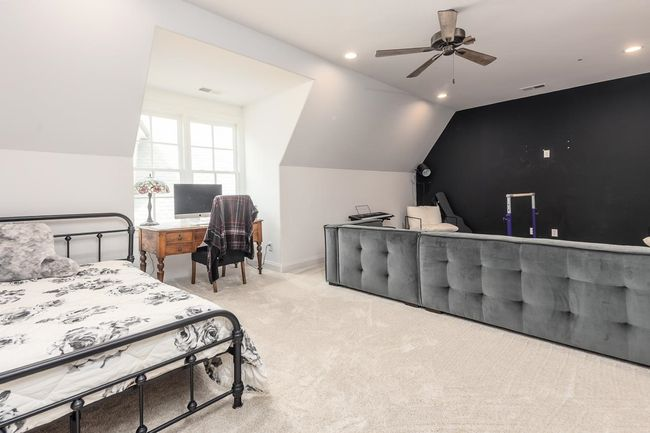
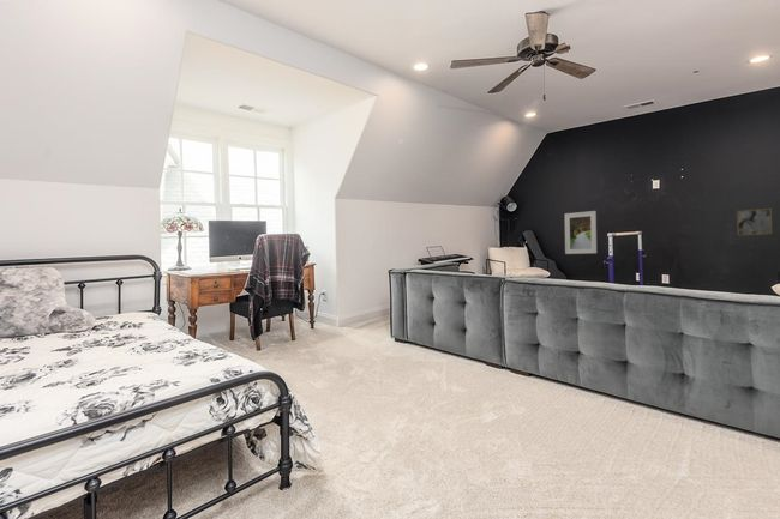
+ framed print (580, 233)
+ wall art (754, 222)
